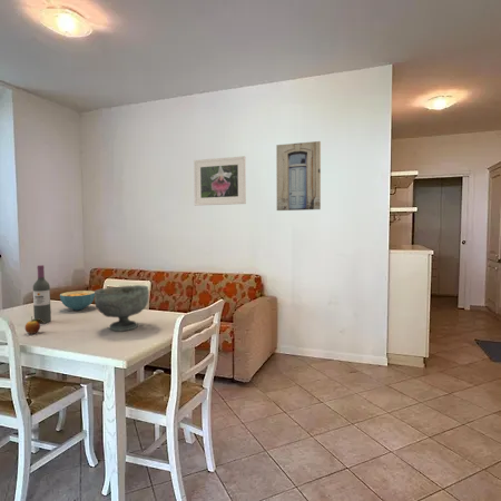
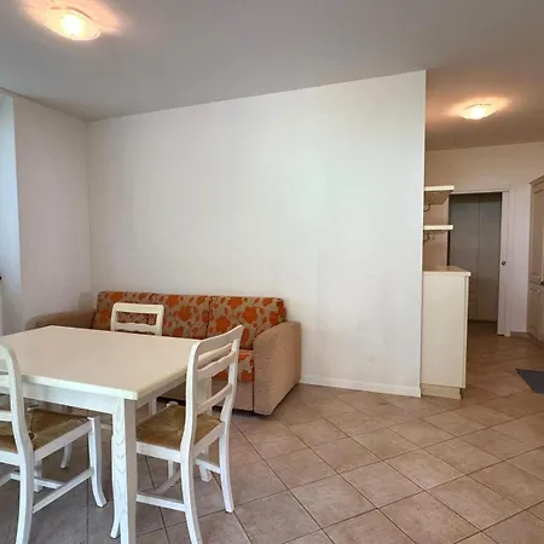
- wall art (297, 176)
- wine bottle (41, 293)
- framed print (218, 181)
- fruit (37, 323)
- cereal bowl (78, 301)
- decorative bowl (122, 307)
